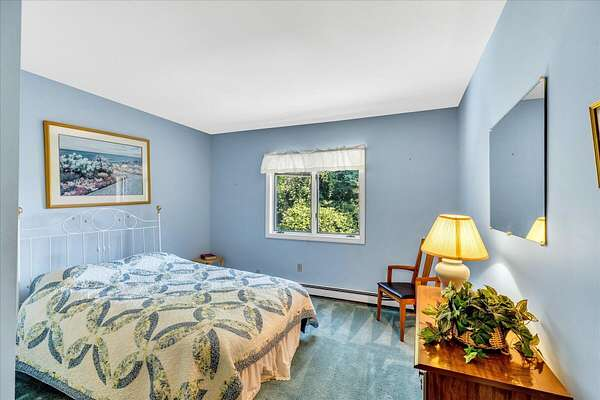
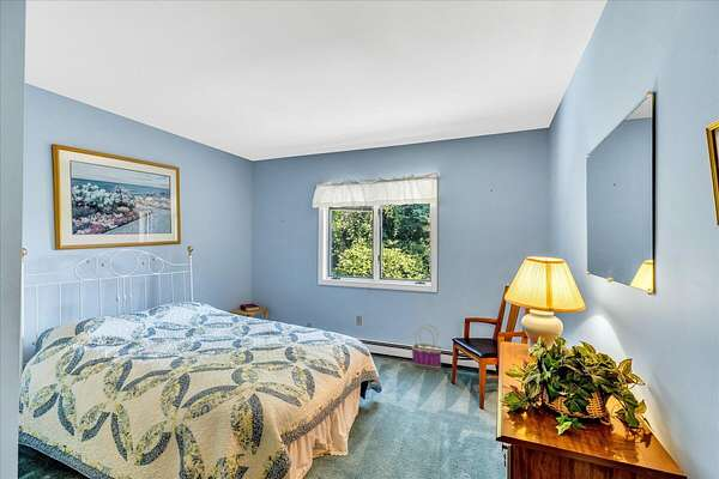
+ basket (427, 345)
